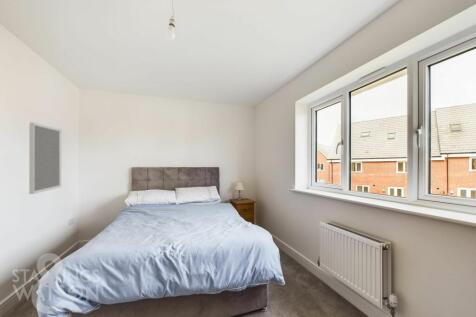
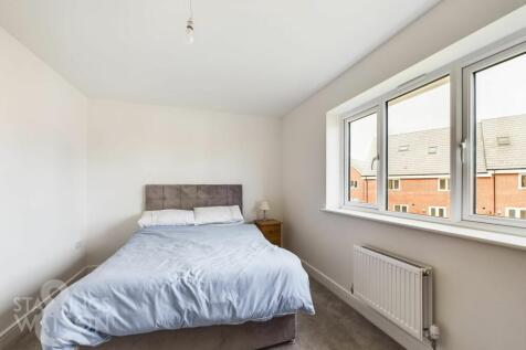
- home mirror (46, 158)
